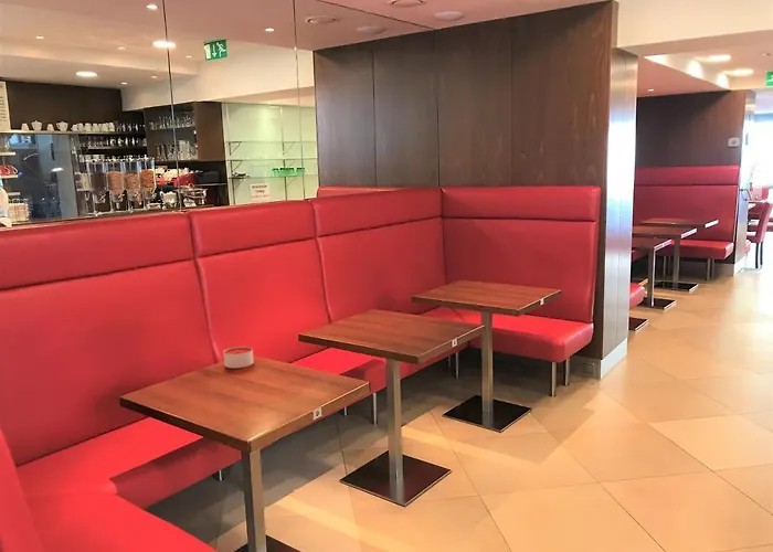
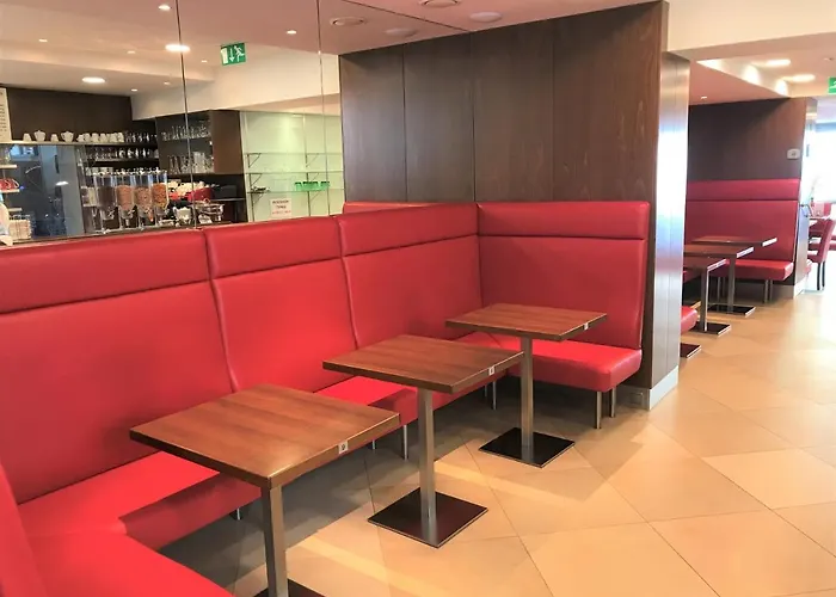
- candle (239, 355)
